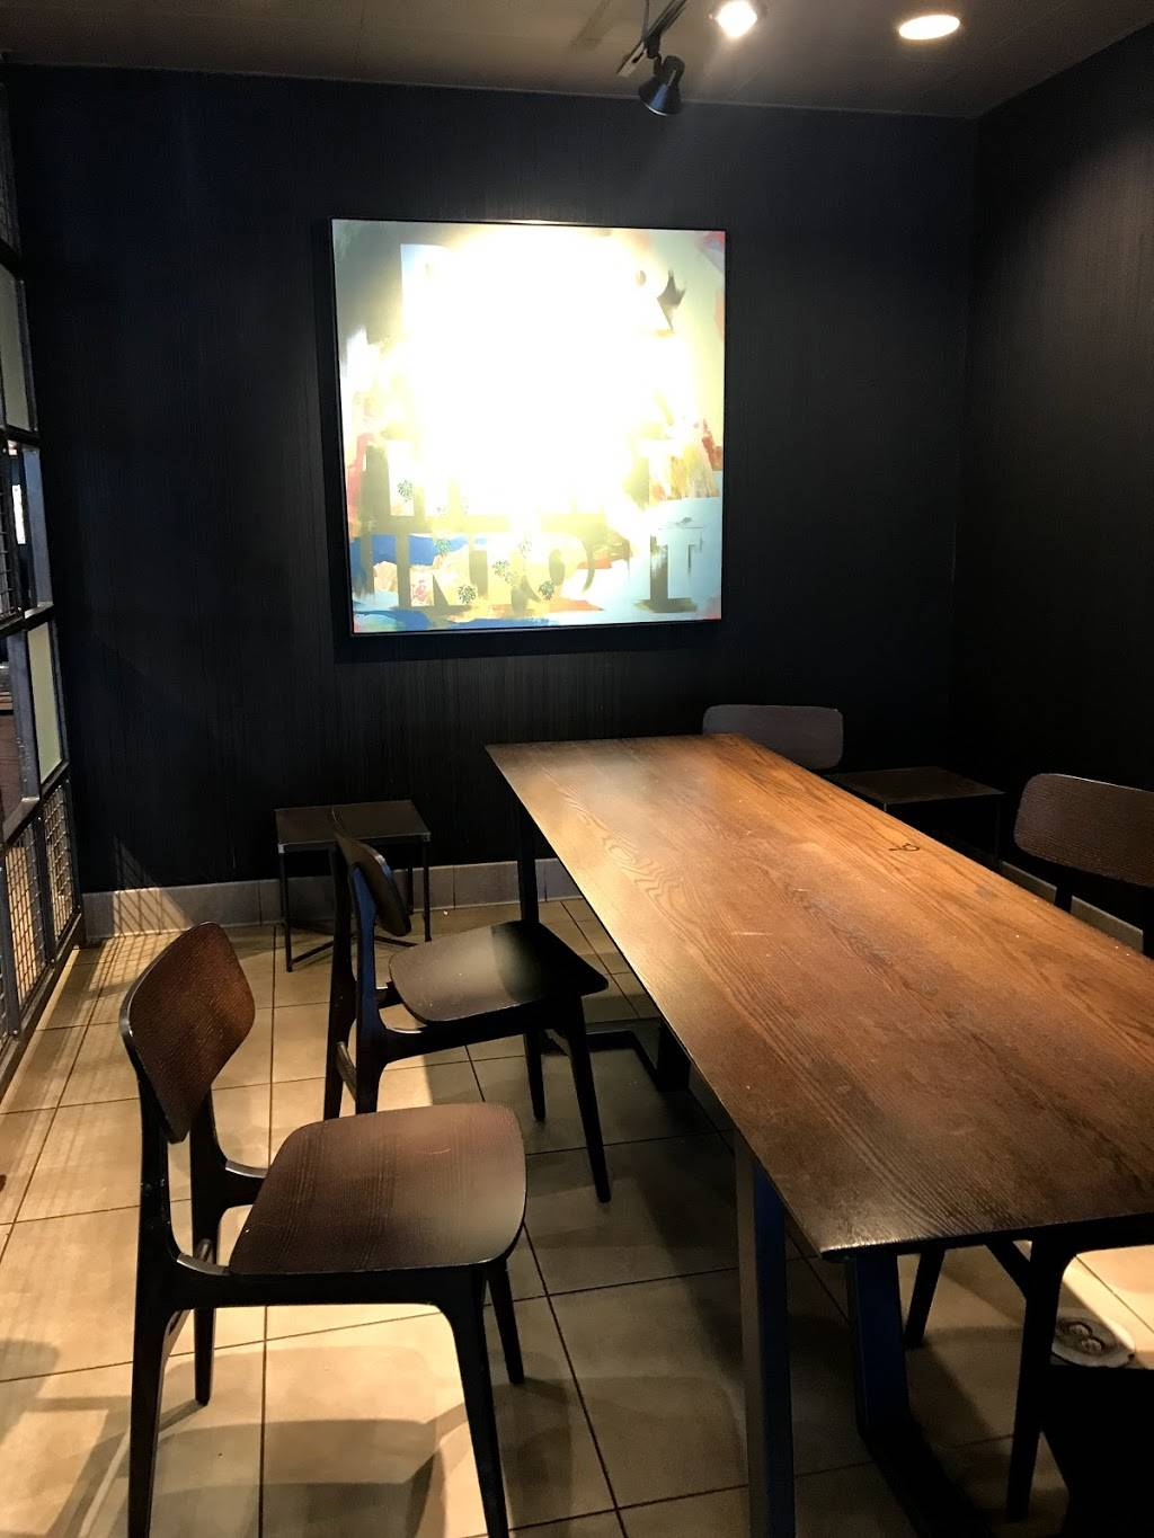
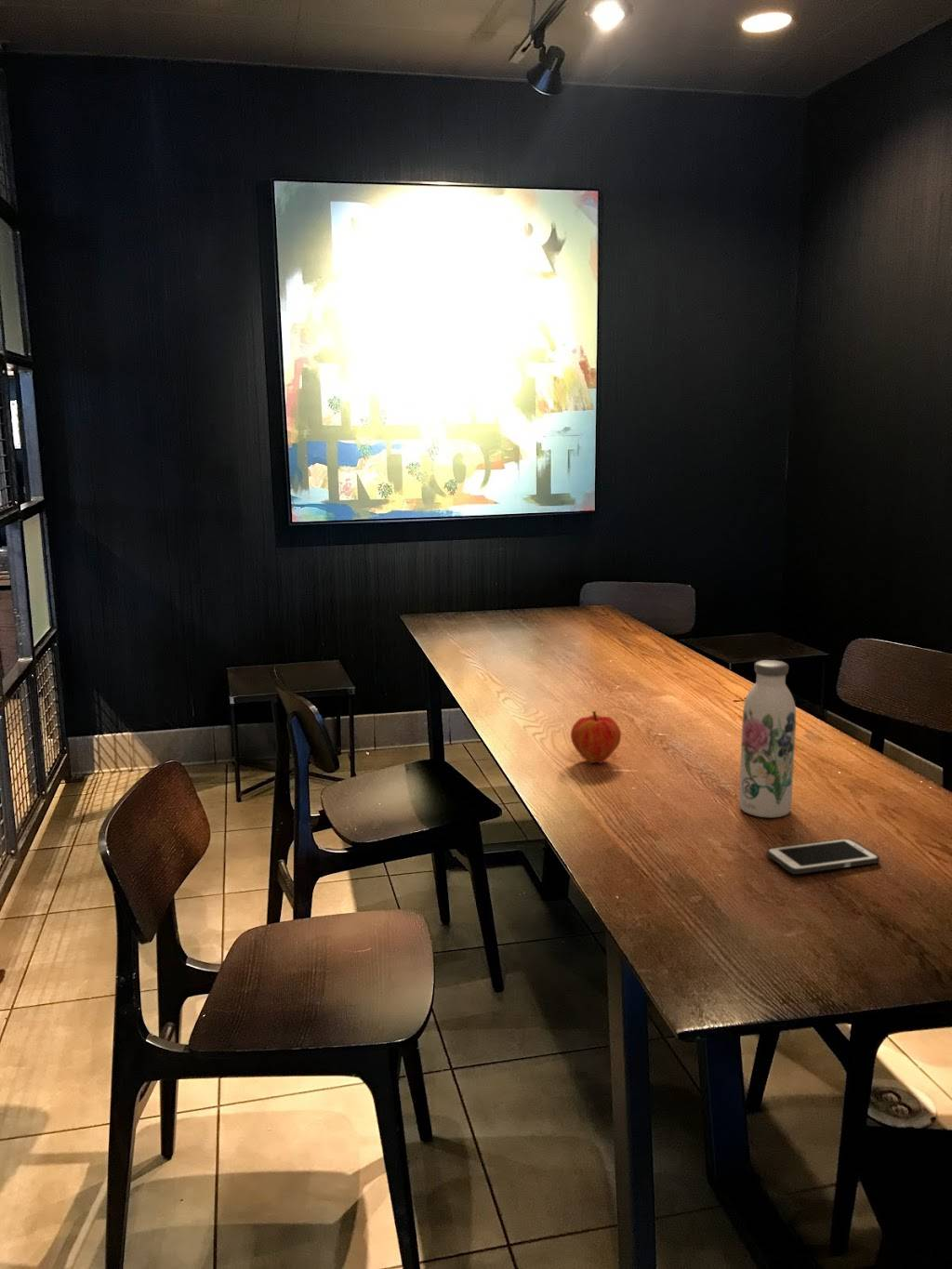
+ water bottle (768, 736)
+ cell phone (822, 855)
+ fruit (595, 735)
